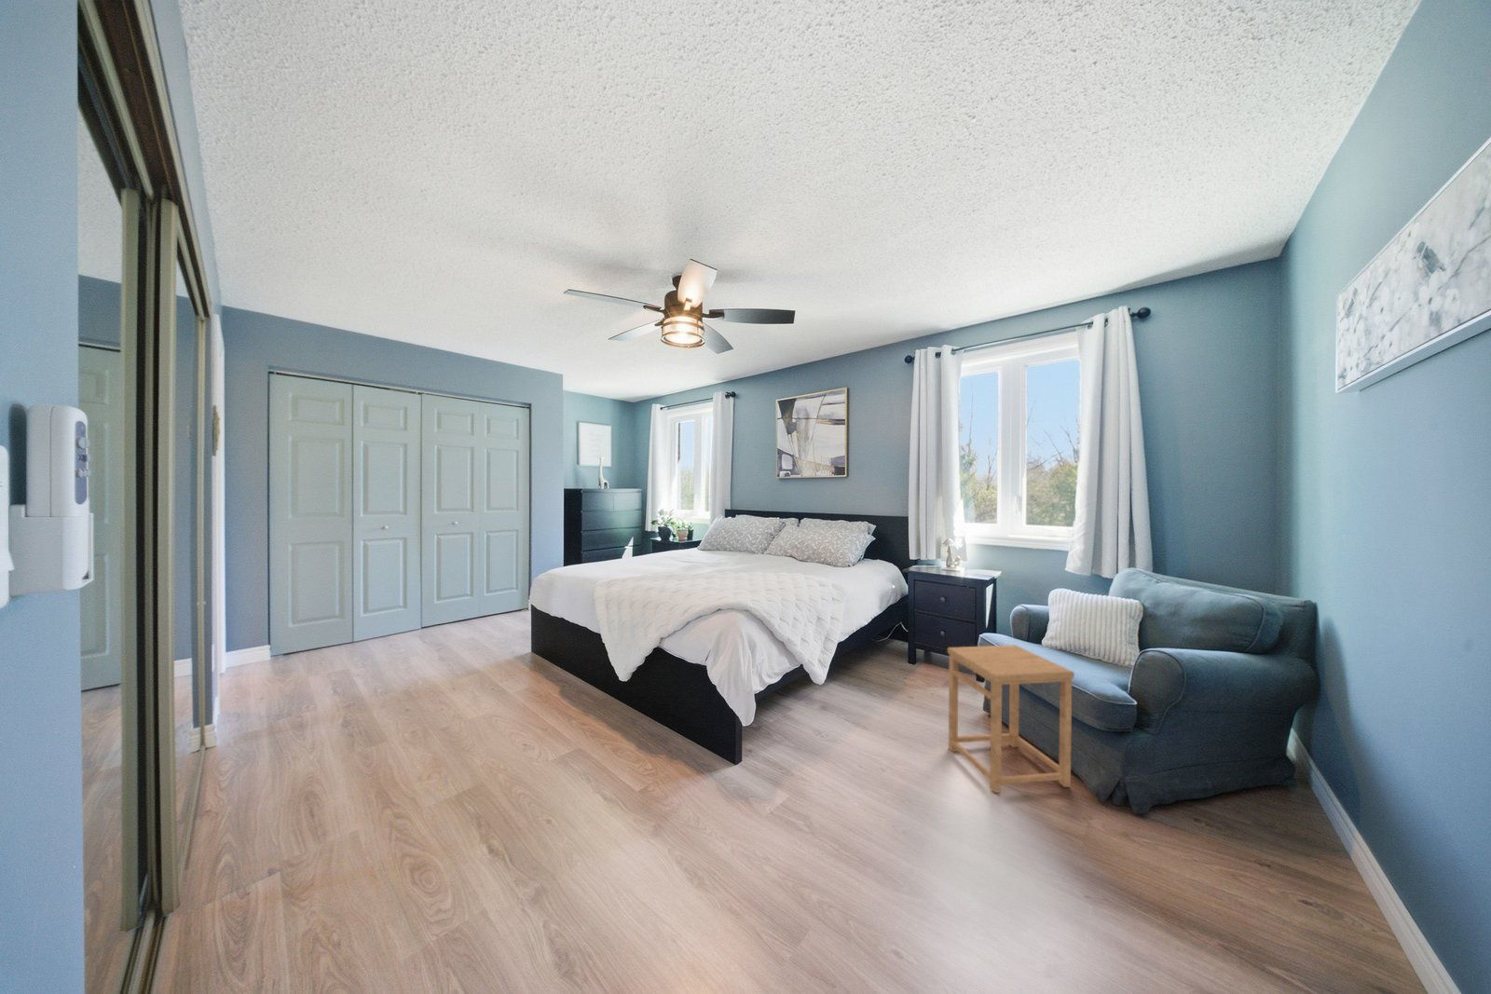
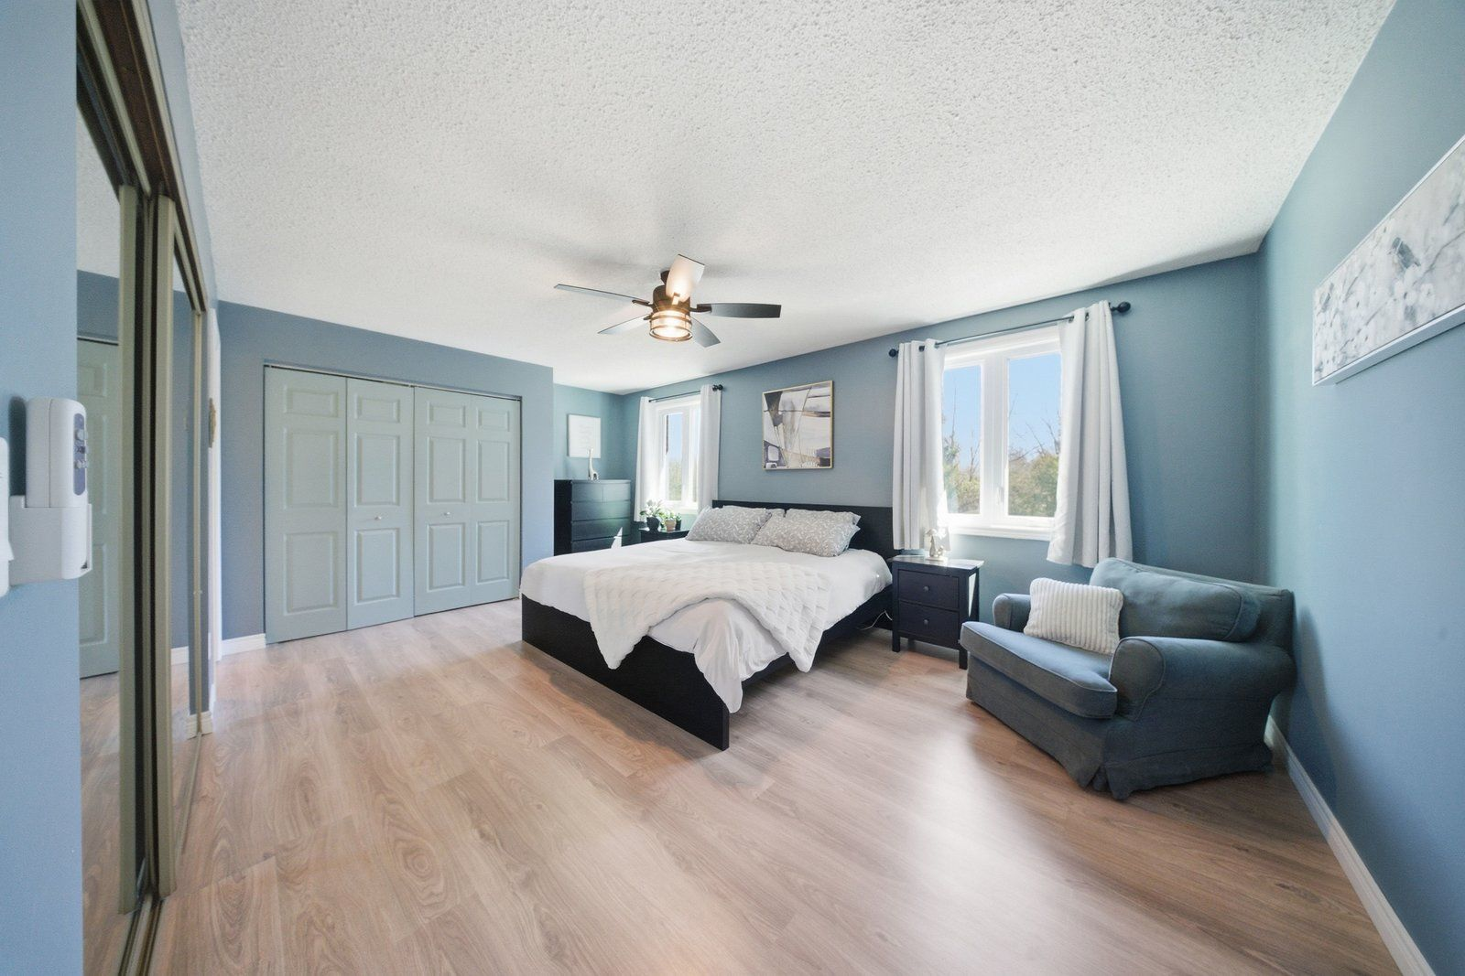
- side table (1010, 712)
